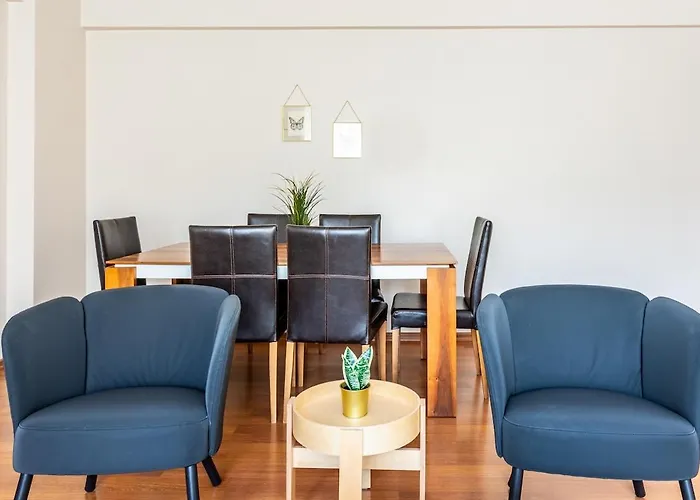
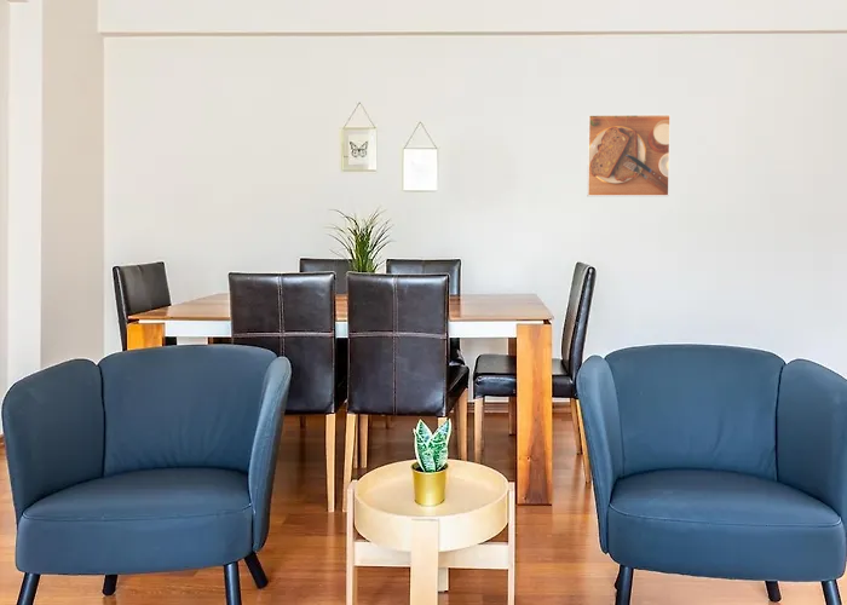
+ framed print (628, 155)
